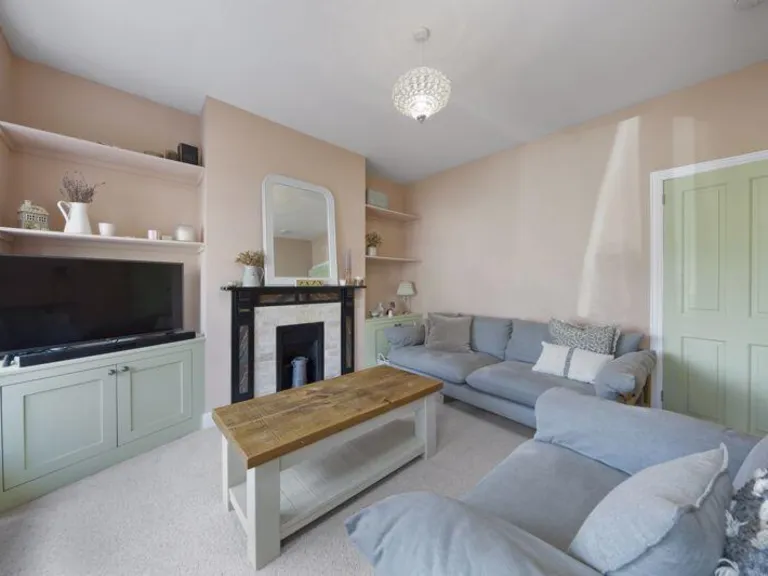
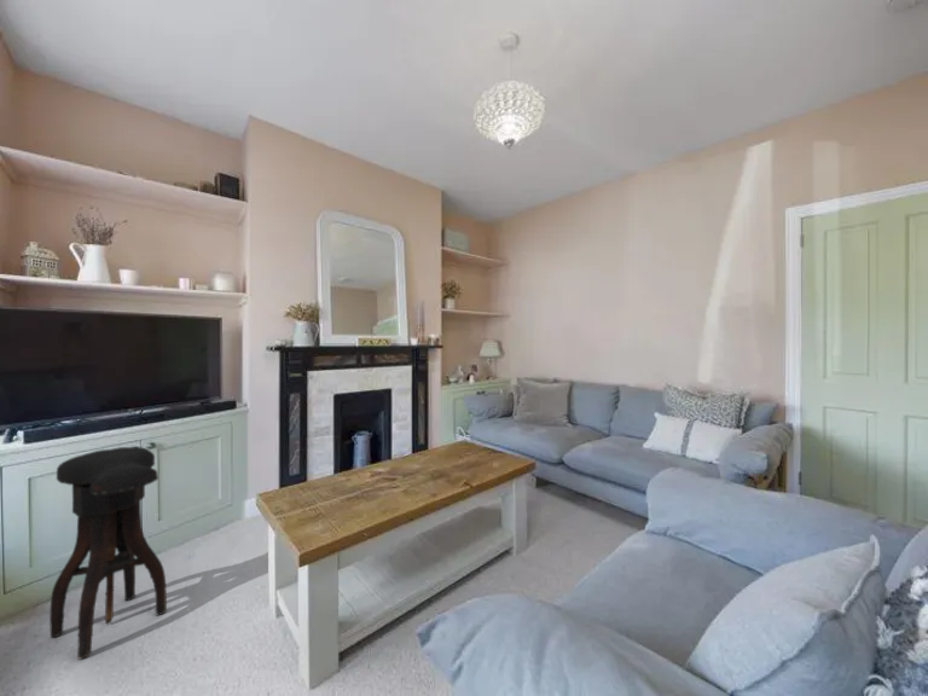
+ stool (111, 543)
